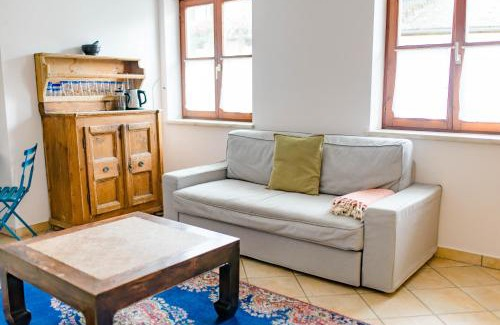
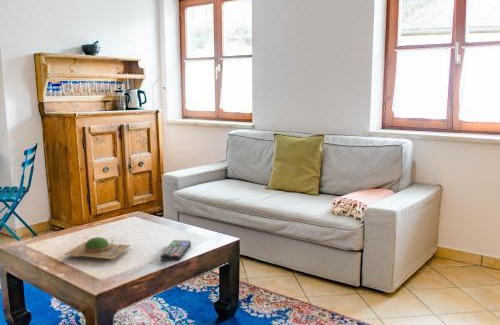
+ remote control (176, 249)
+ plant (98, 246)
